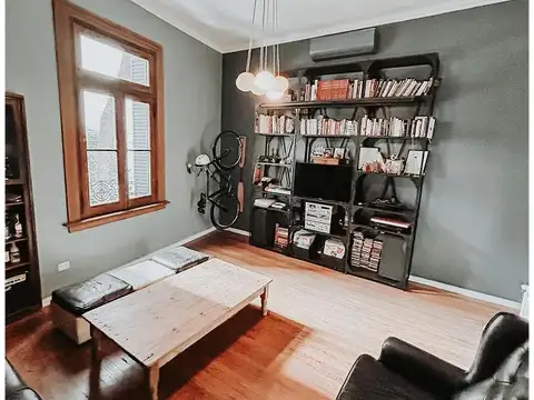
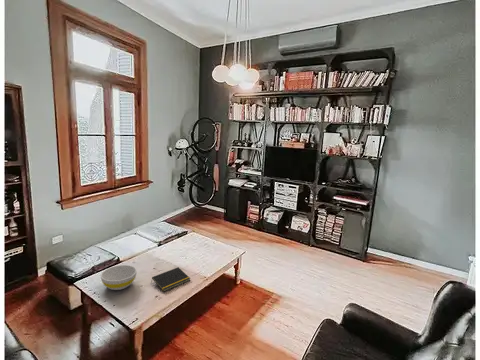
+ bowl (119, 279)
+ notepad (171, 278)
